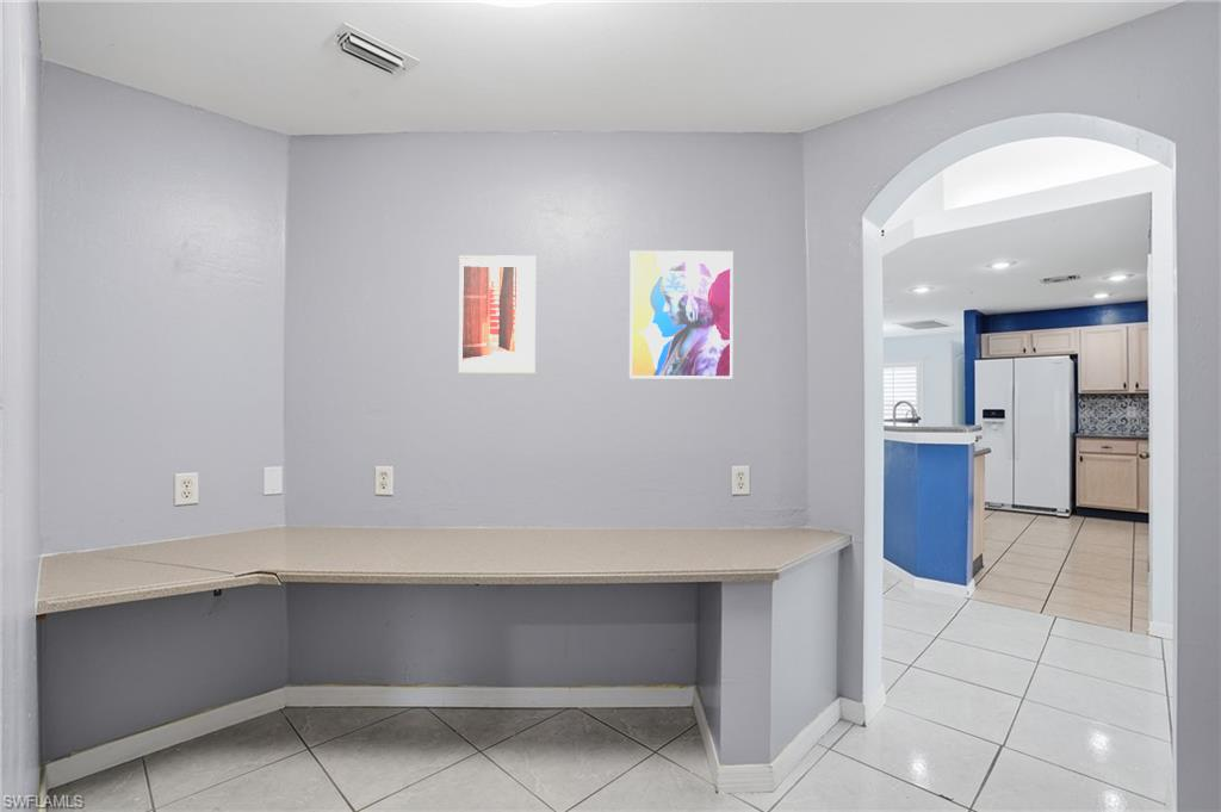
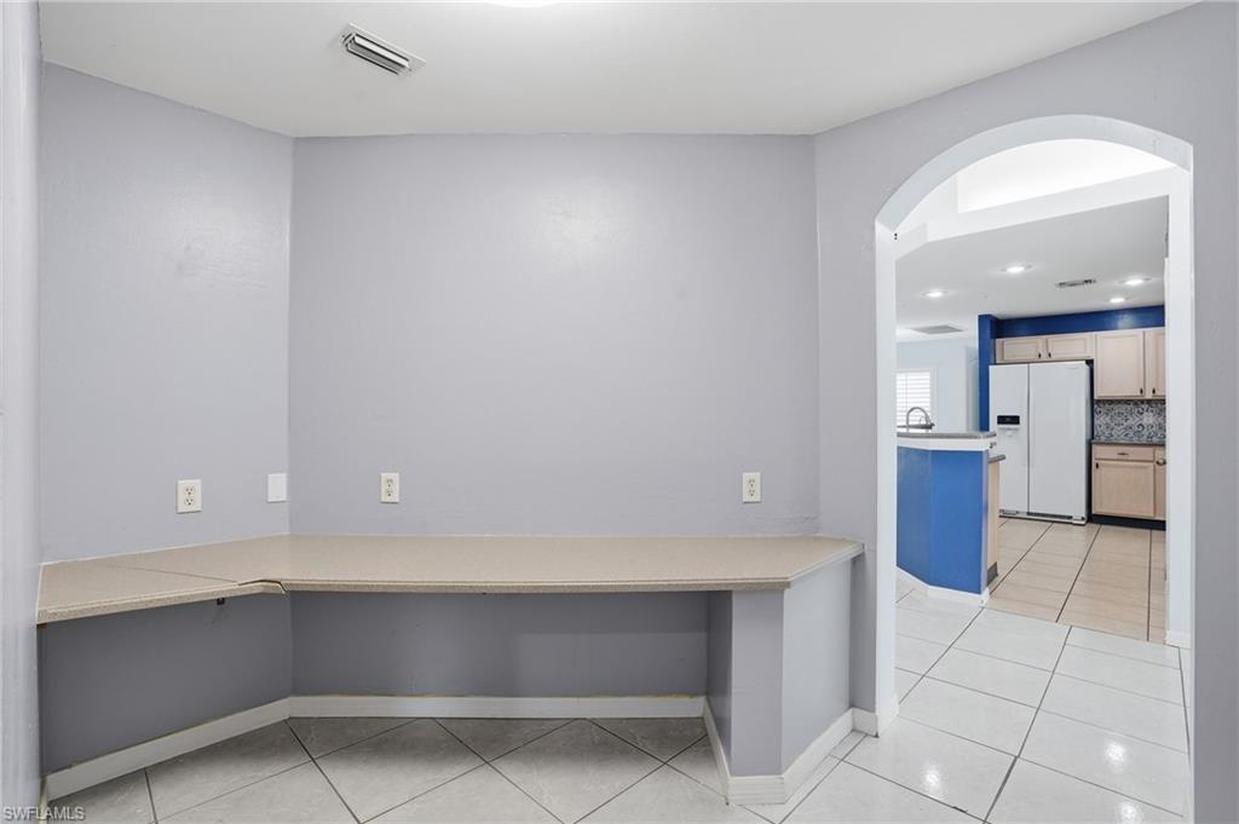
- wall art (681, 315)
- wall art (497, 314)
